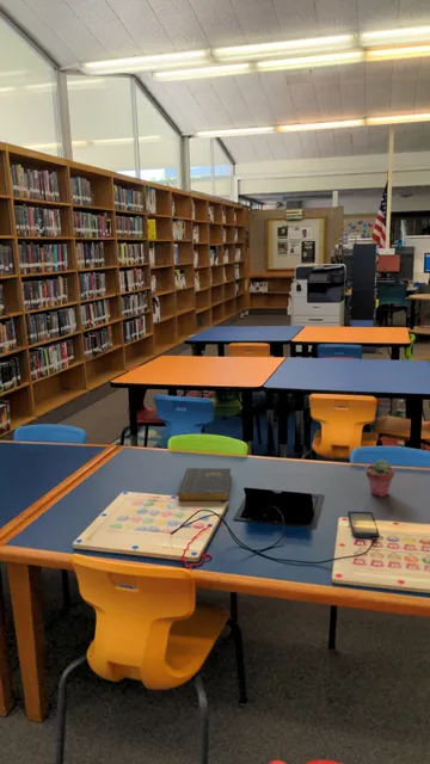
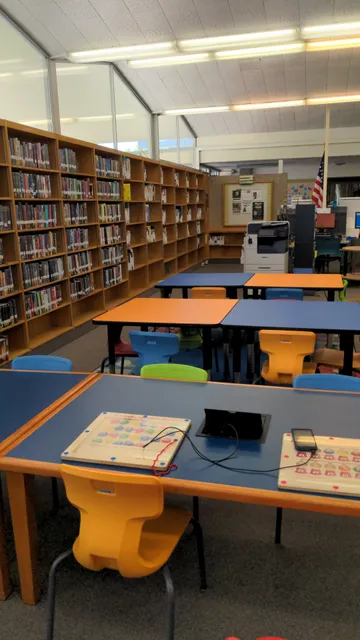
- book (205, 483)
- potted succulent (380, 475)
